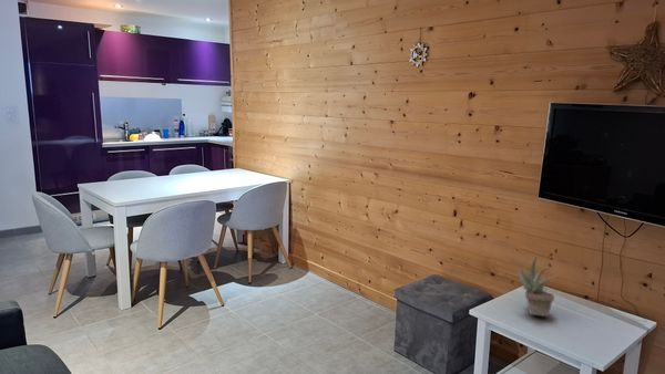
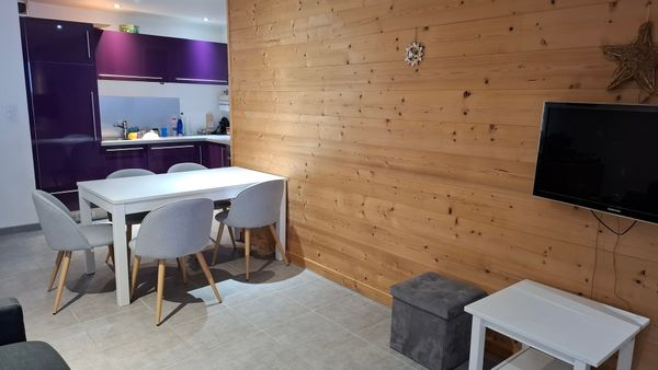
- succulent plant (538, 282)
